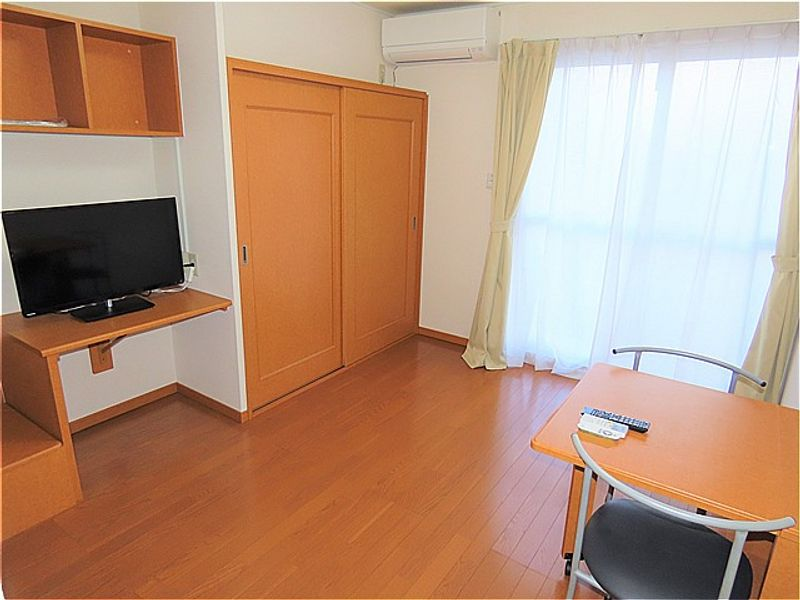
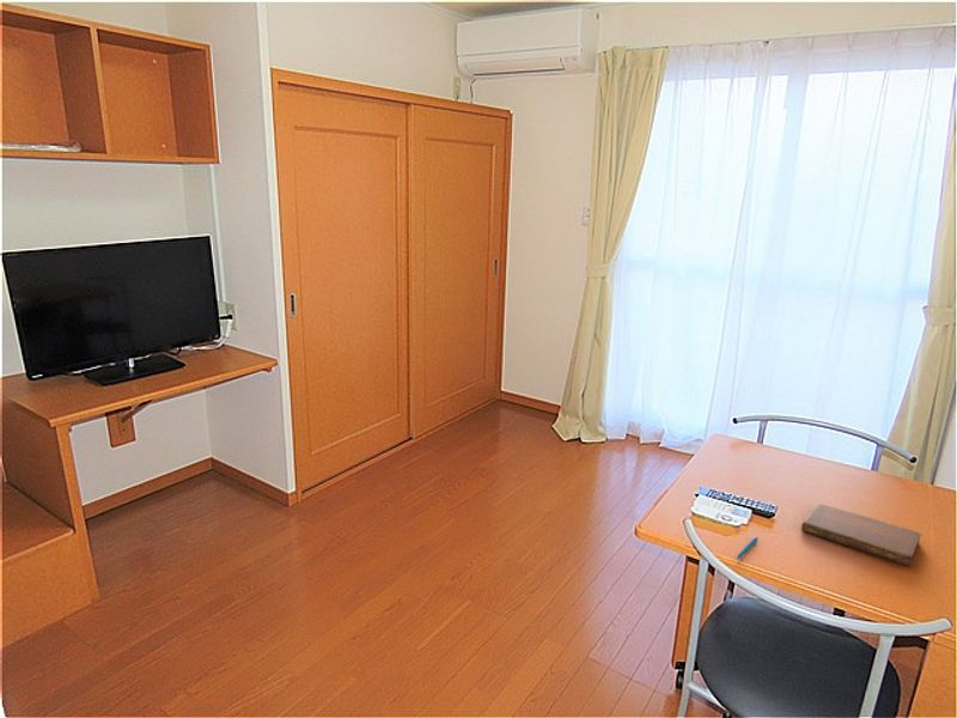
+ notebook (860, 531)
+ pen (746, 547)
